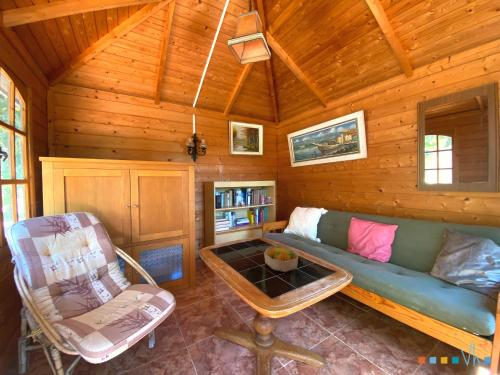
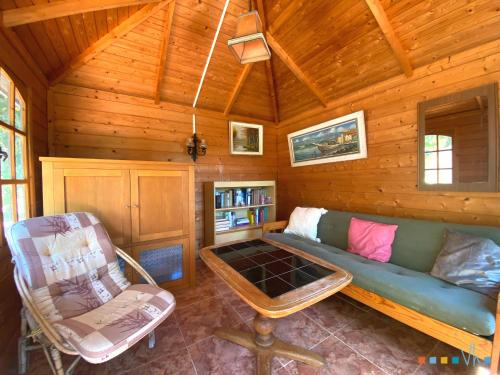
- fruit bowl (281, 256)
